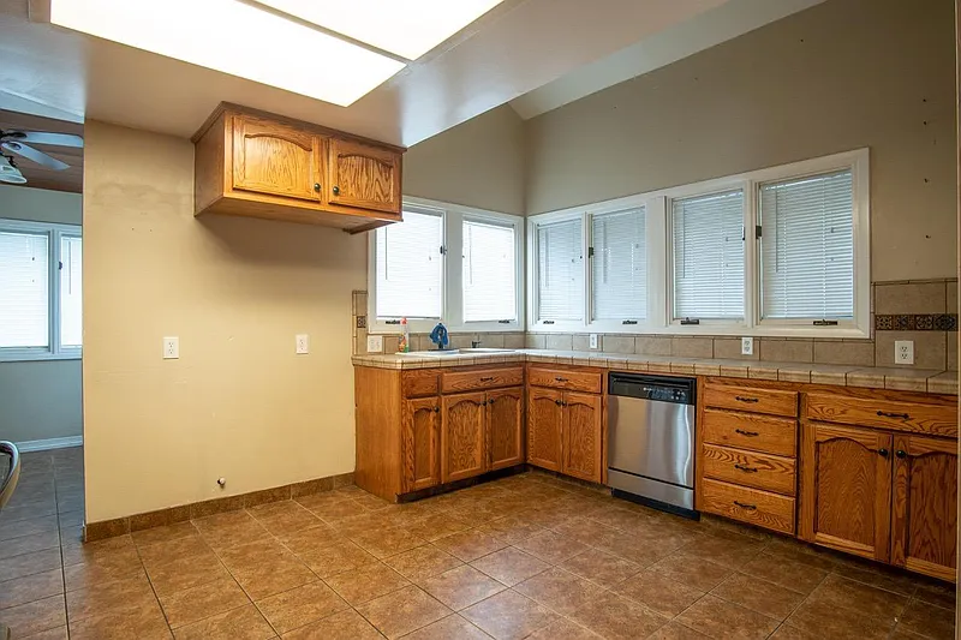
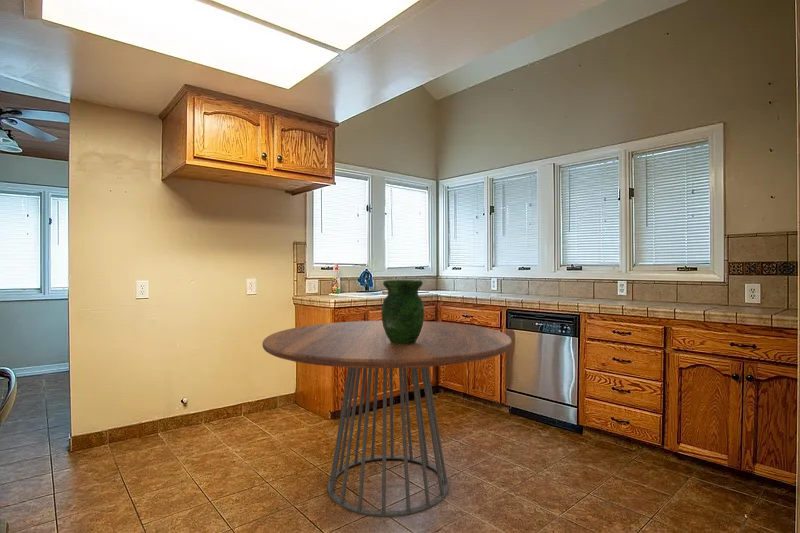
+ dining table (386, 408)
+ vase (402, 311)
